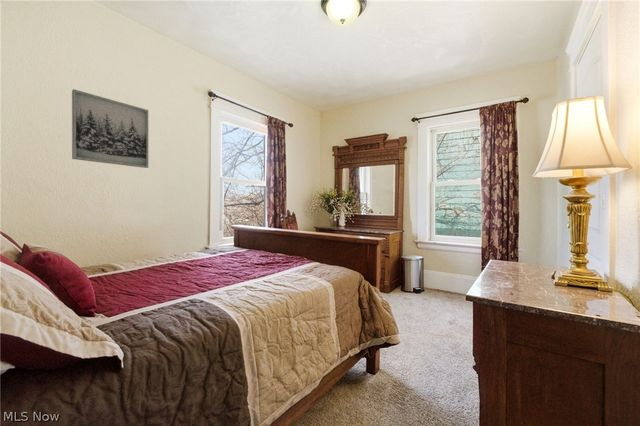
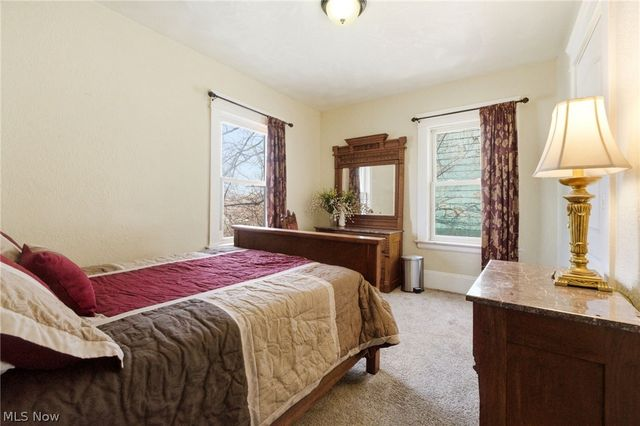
- wall art (113, 132)
